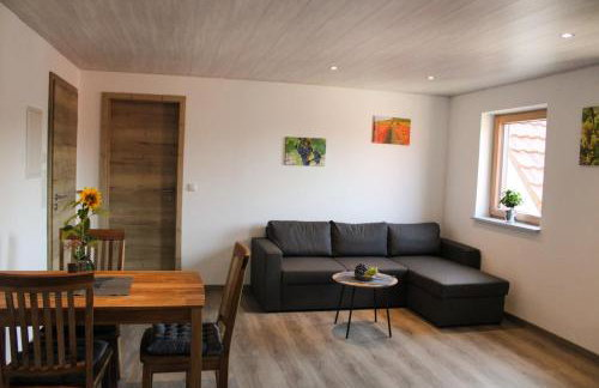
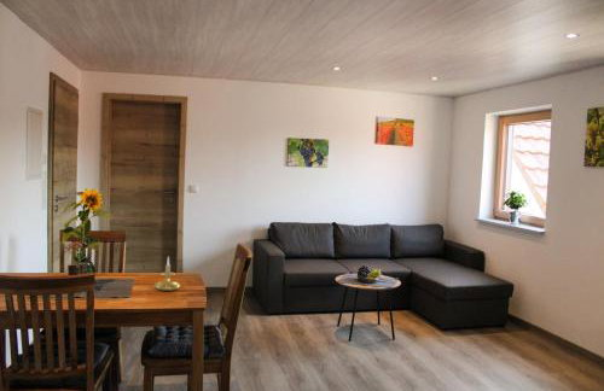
+ candle holder (167, 272)
